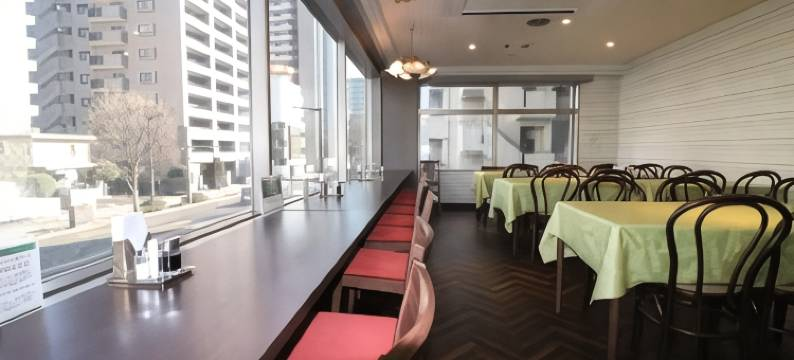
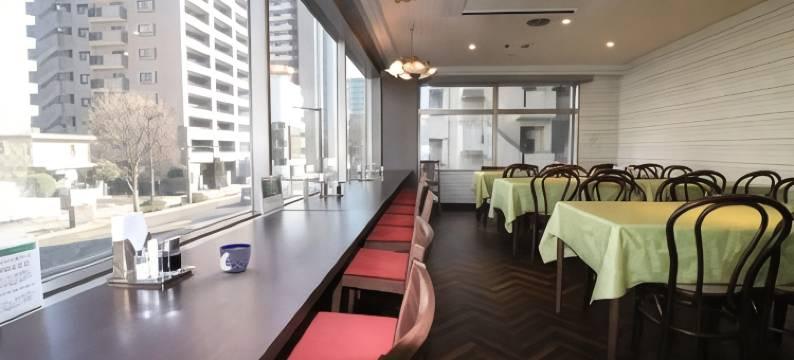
+ cup (233, 259)
